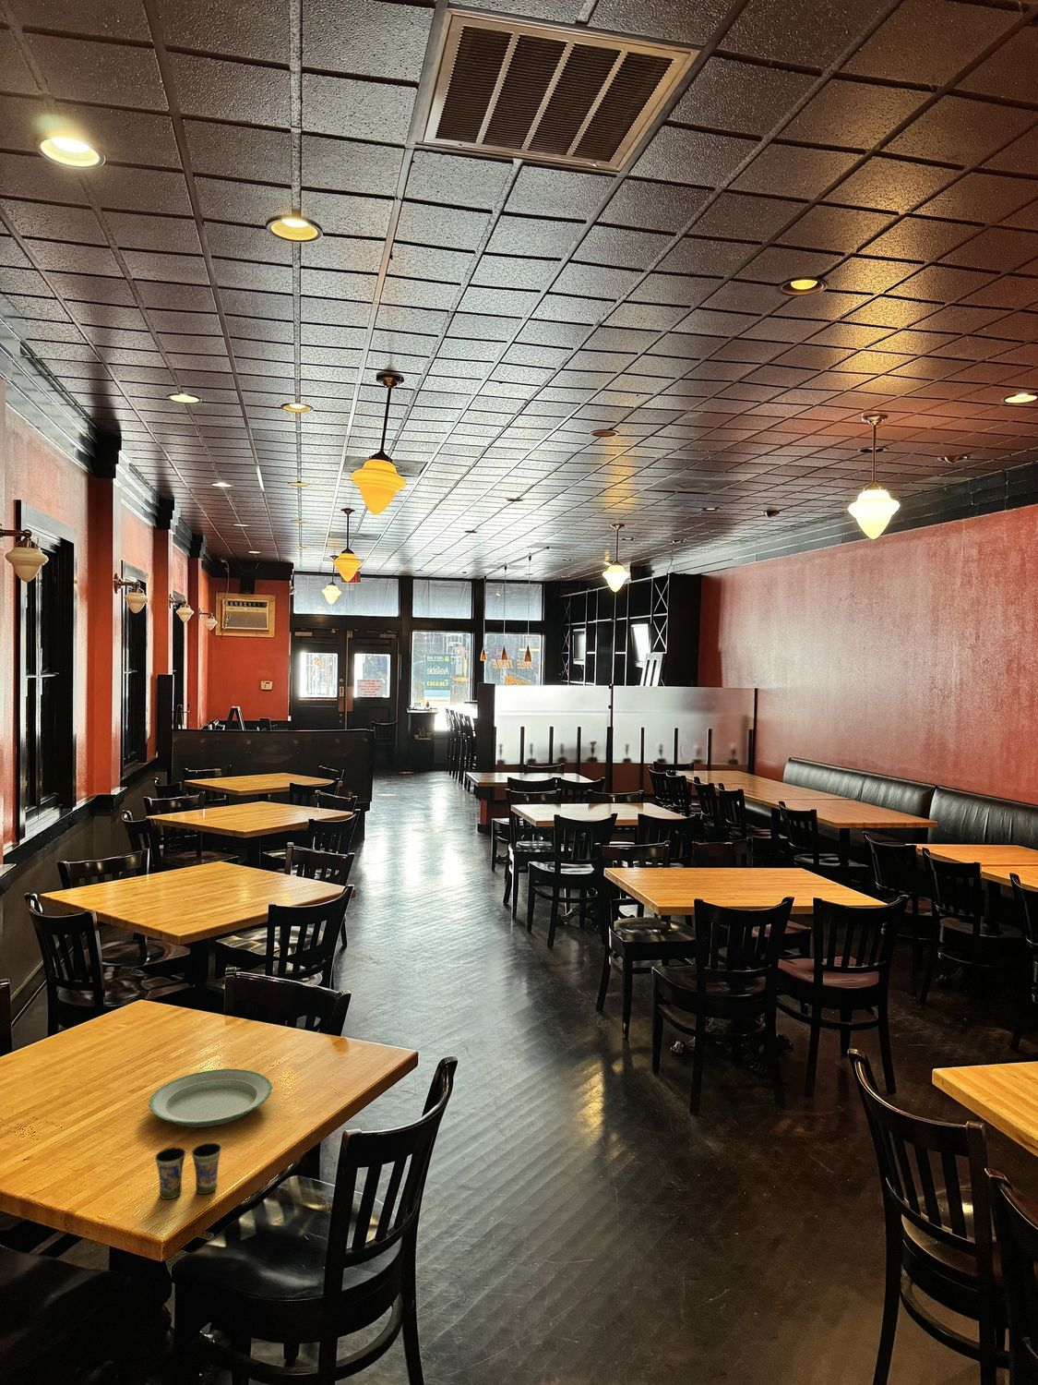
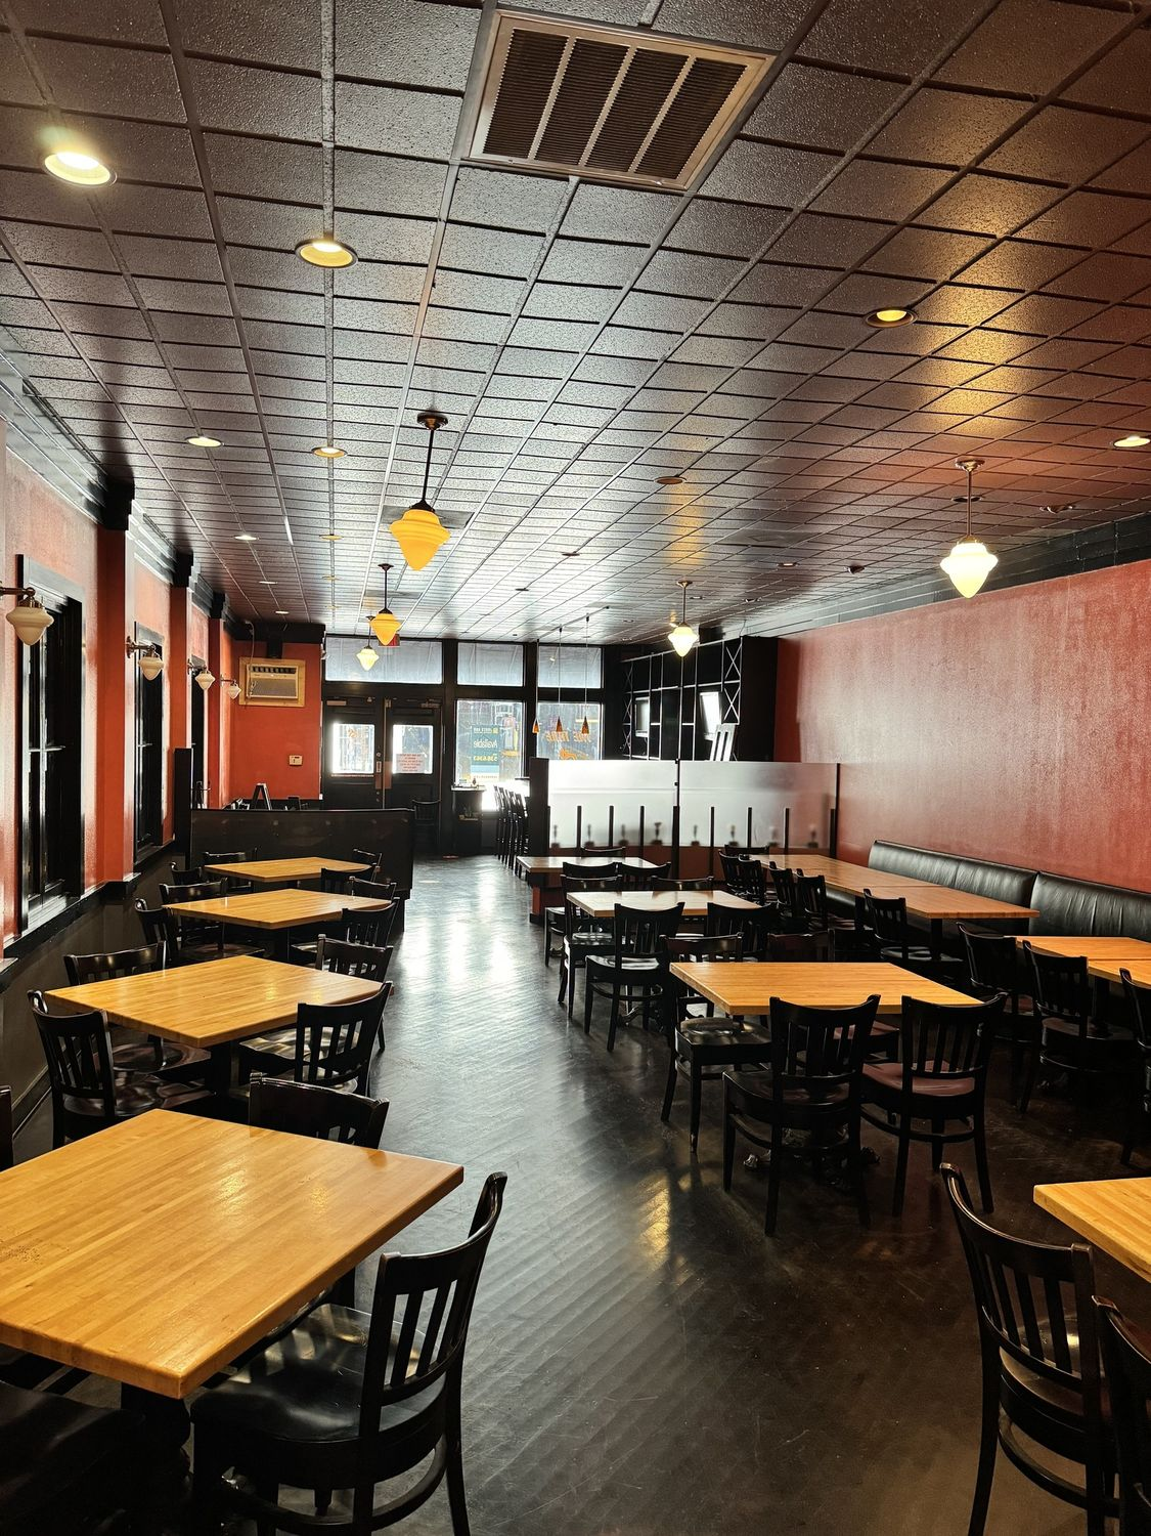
- cup (182, 1171)
- plate (212, 1100)
